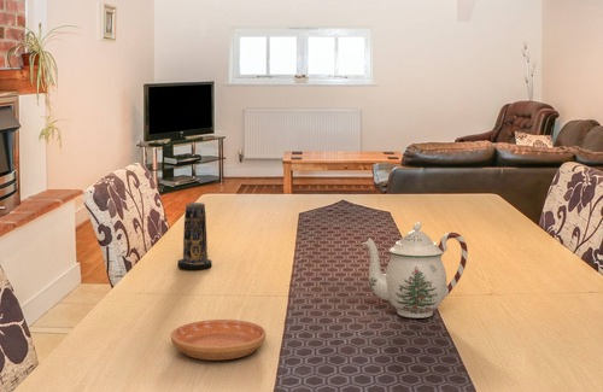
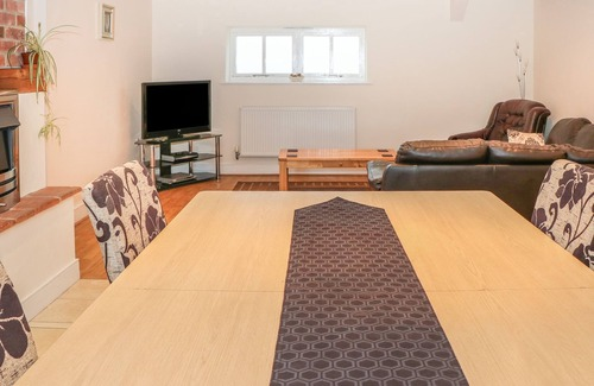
- teapot (414, 268)
- candle (194, 234)
- saucer (218, 340)
